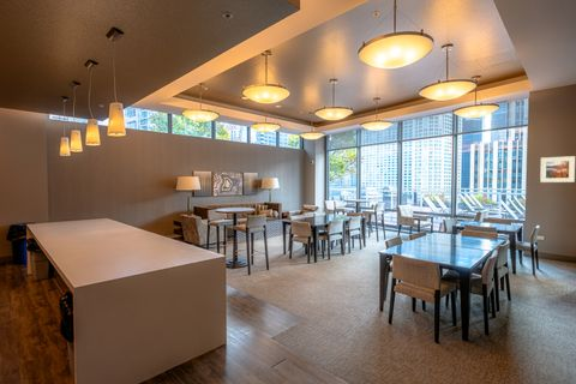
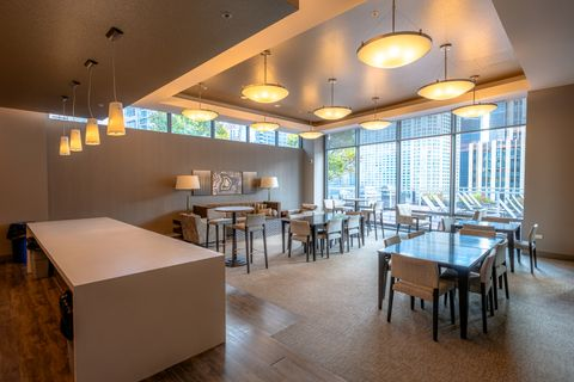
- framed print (557, 169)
